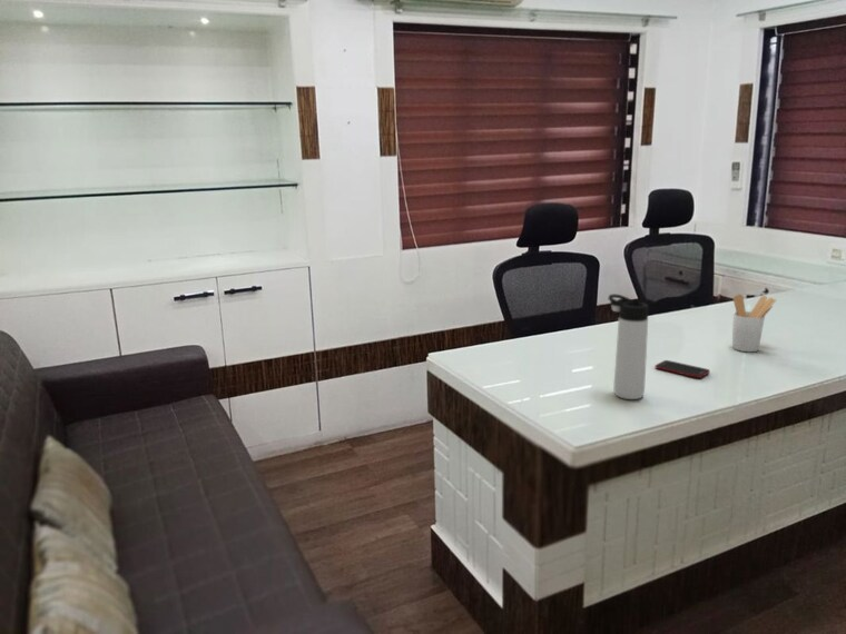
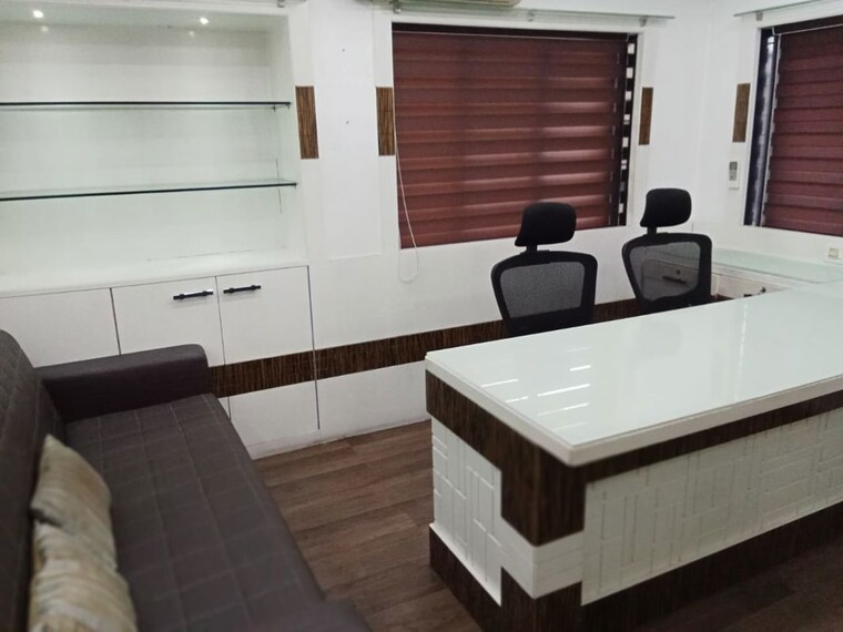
- utensil holder (752, 321)
- cell phone (681, 368)
- thermos bottle (626, 346)
